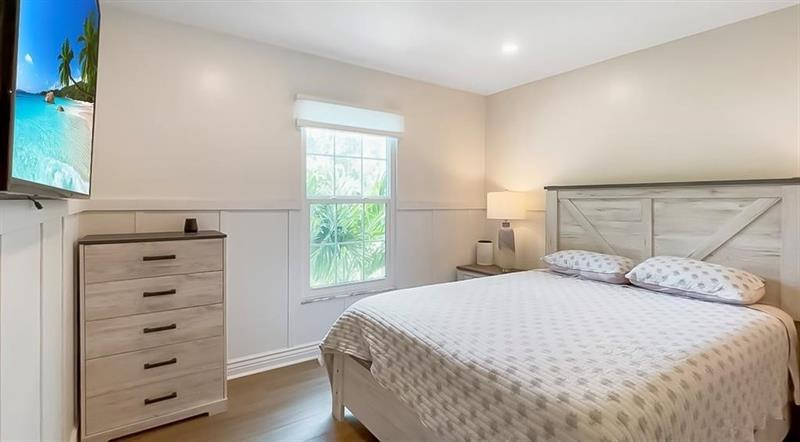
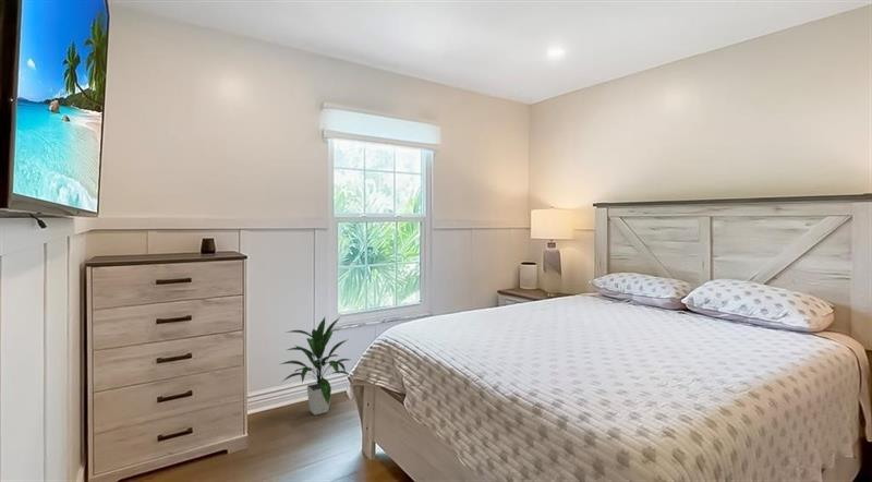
+ indoor plant (318, 364)
